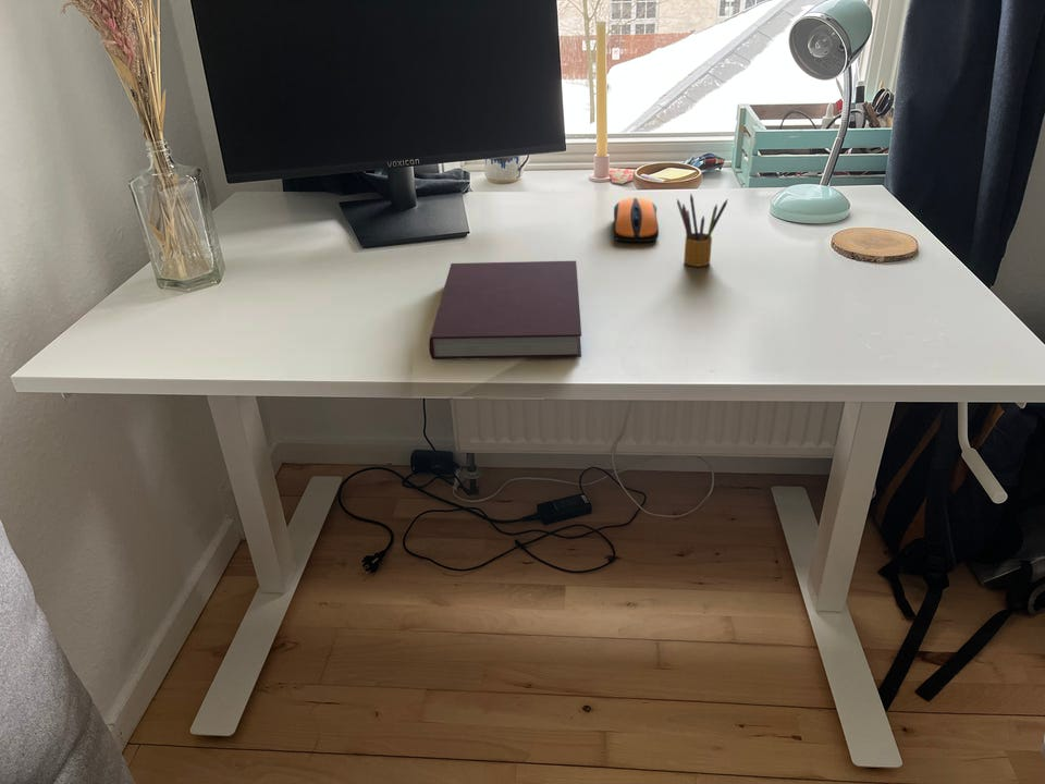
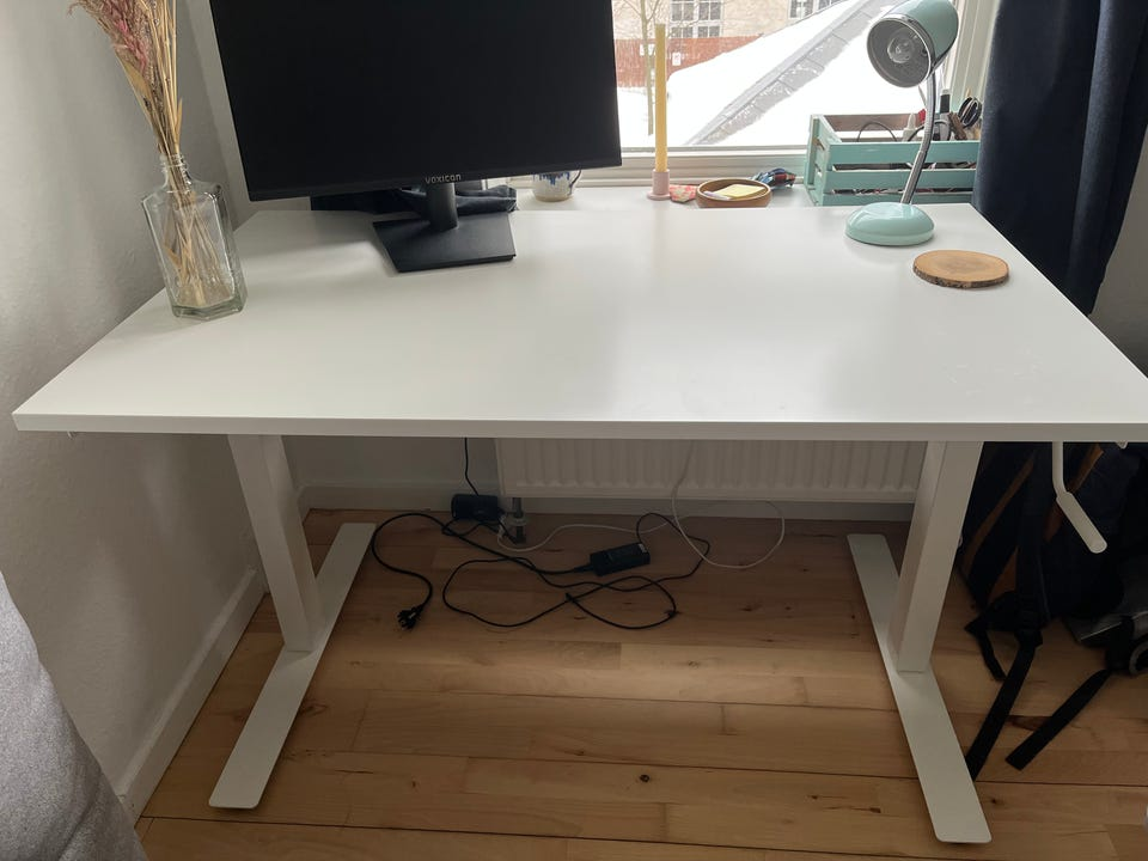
- pencil box (700, 230)
- computer mouse (635, 216)
- notebook (509, 305)
